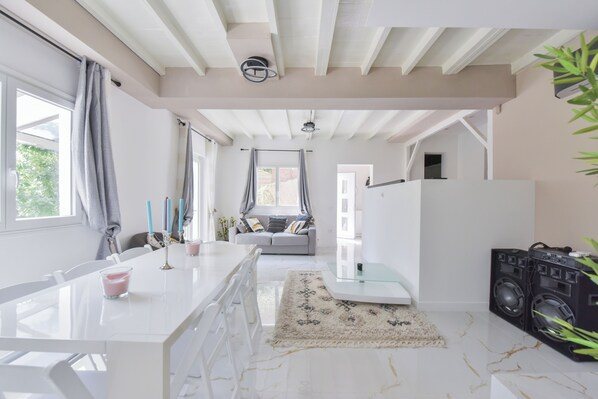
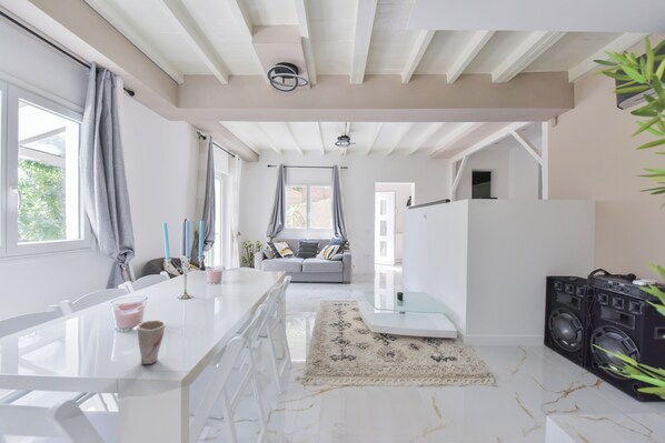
+ cup (150, 342)
